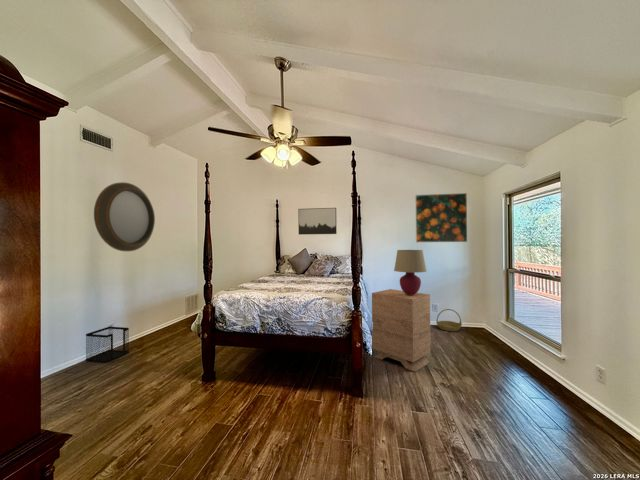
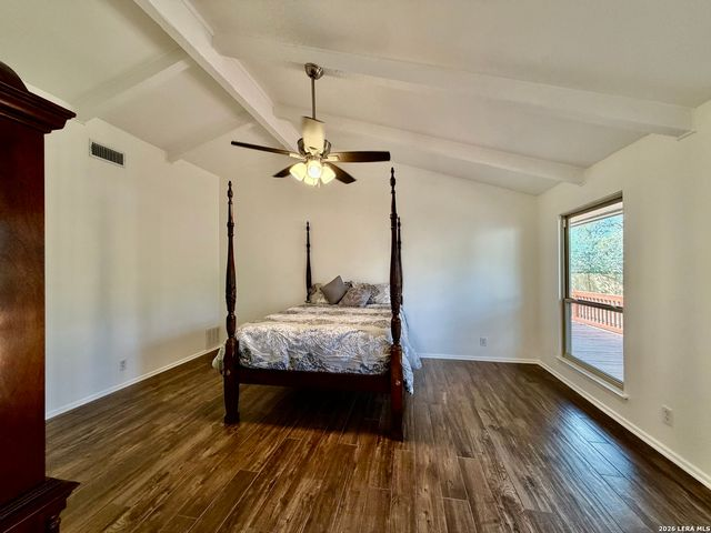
- home mirror (129, 217)
- table lamp (410, 272)
- basket (448, 321)
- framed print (440, 218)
- wastebasket (107, 342)
- nightstand (401, 326)
- wall art (317, 221)
